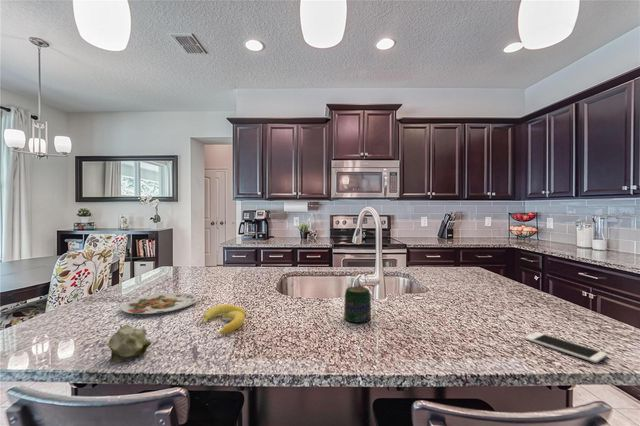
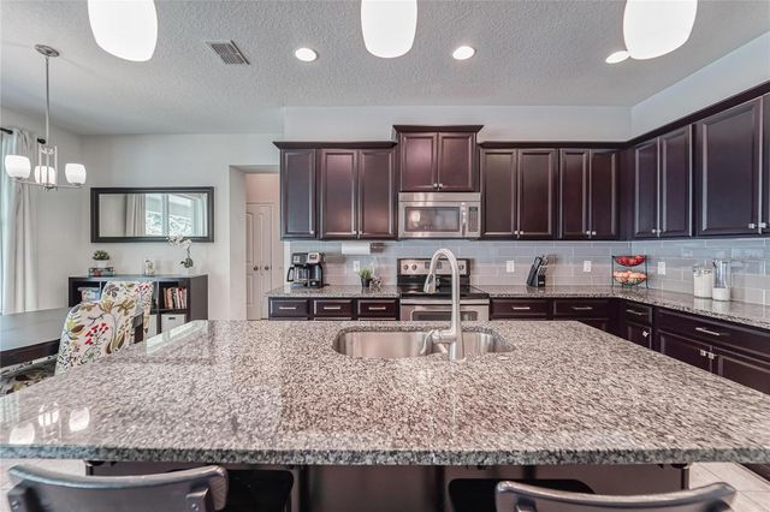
- jar (357, 303)
- plate (161, 303)
- fruit (130, 341)
- cell phone (563, 345)
- banana (224, 317)
